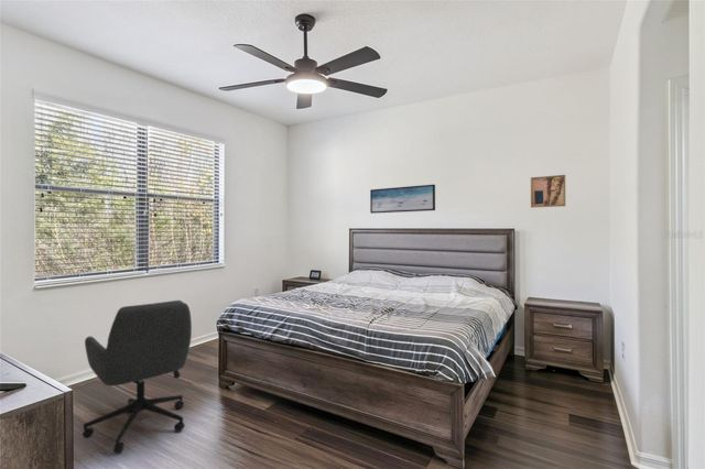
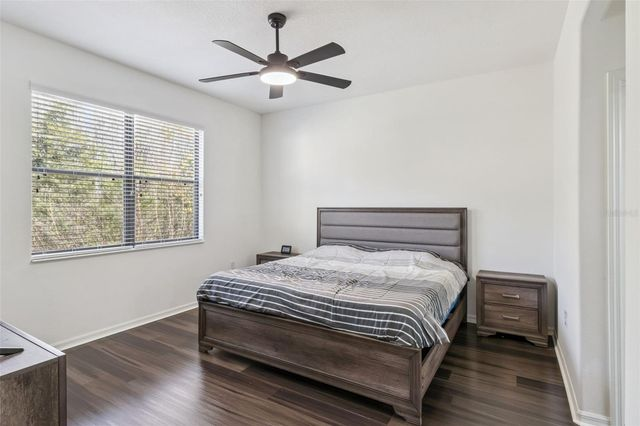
- office chair (141, 362)
- wall art (401, 199)
- wall art (547, 192)
